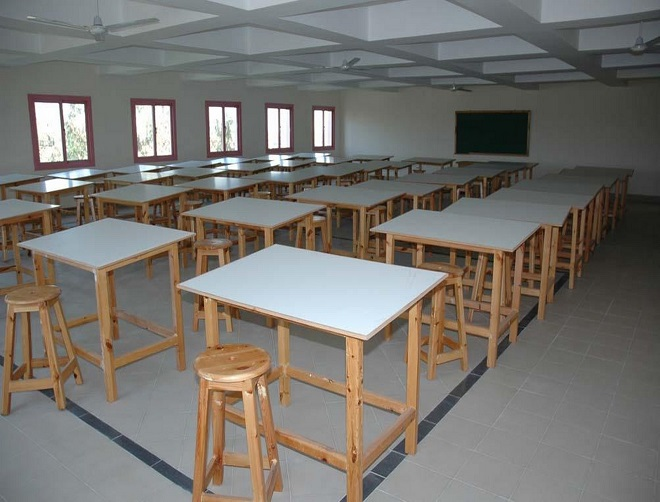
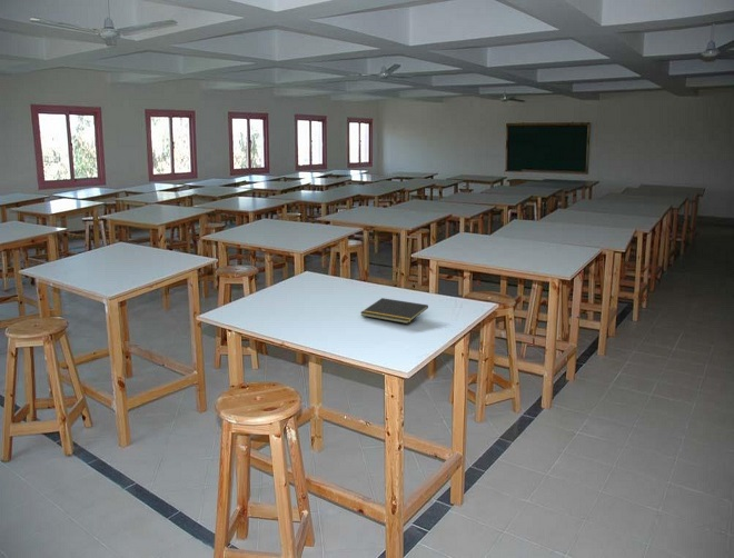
+ notepad (394, 310)
